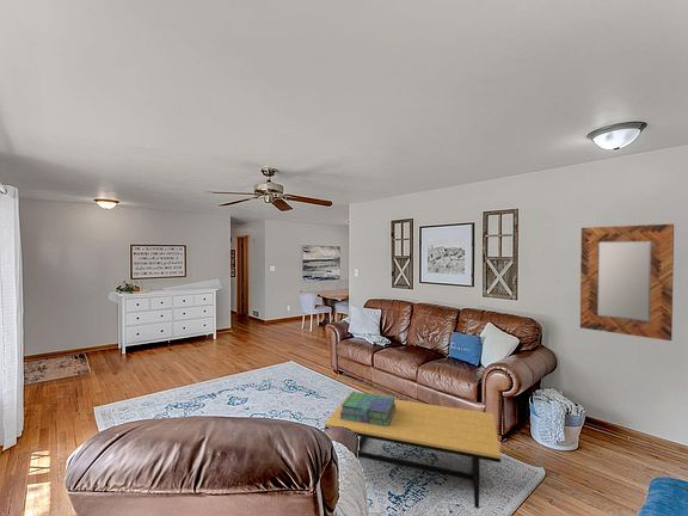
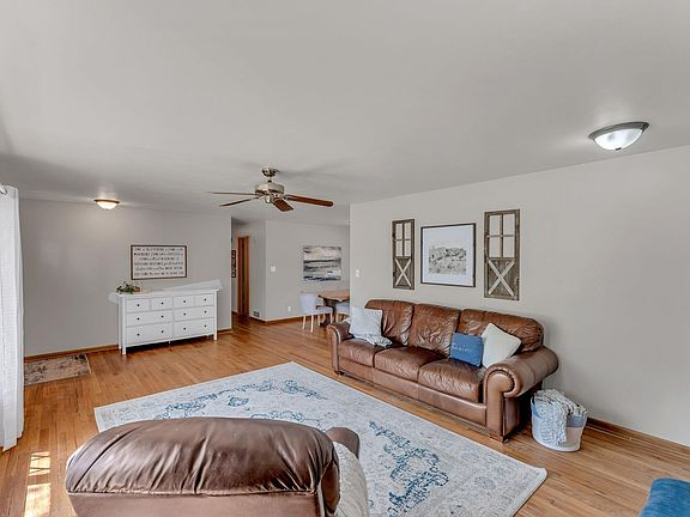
- coffee table (411, 442)
- stack of books (368, 406)
- home mirror (622, 280)
